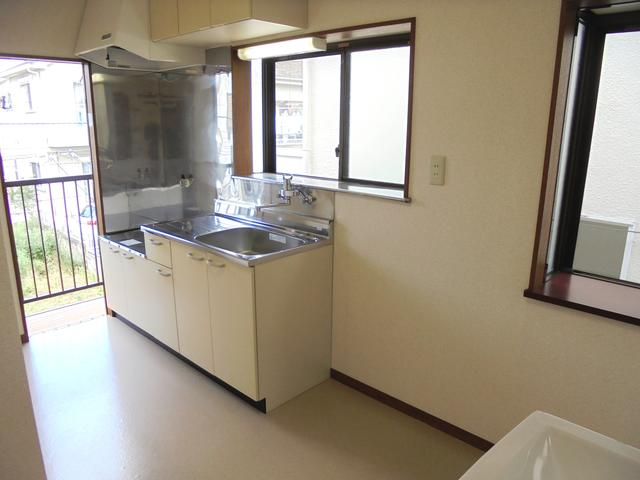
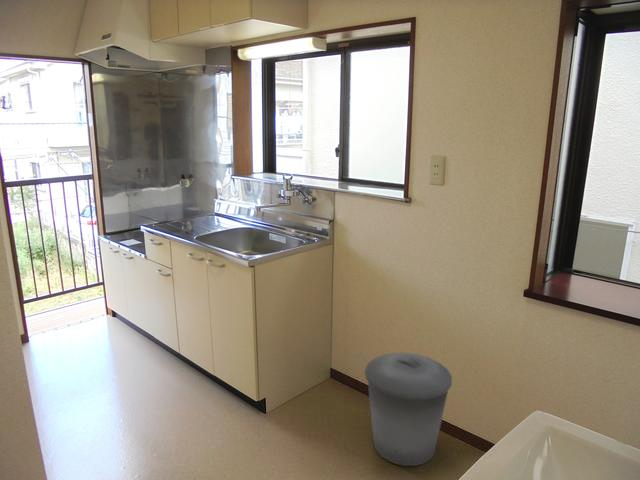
+ trash can (406, 403)
